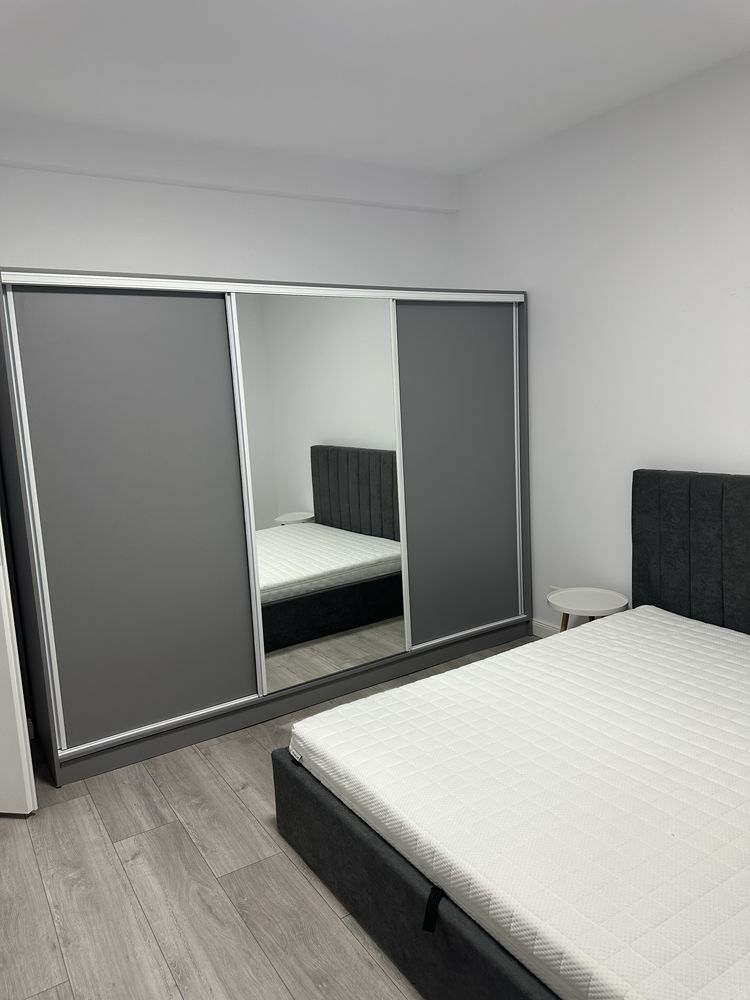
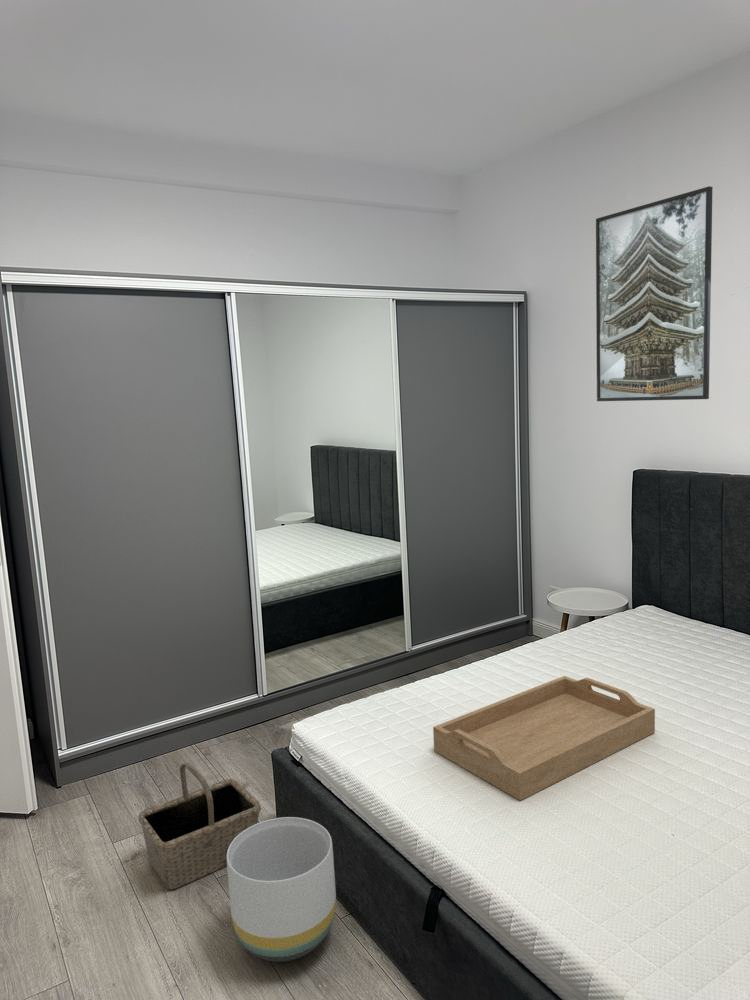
+ planter (283, 895)
+ serving tray (545, 726)
+ basket (200, 815)
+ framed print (649, 303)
